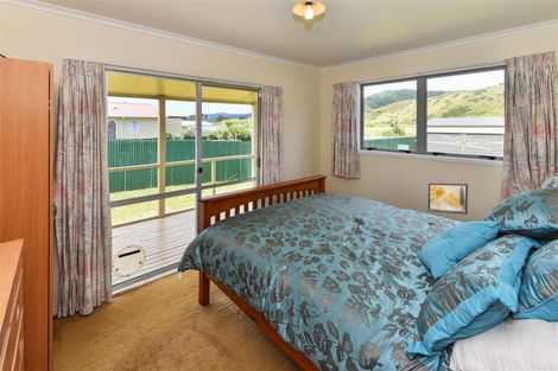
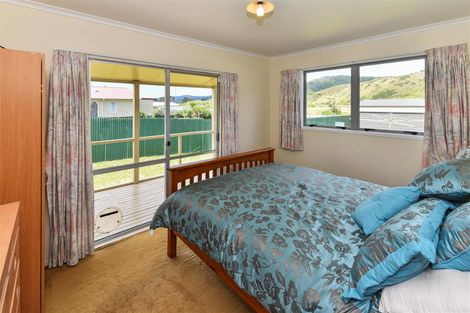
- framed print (446, 198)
